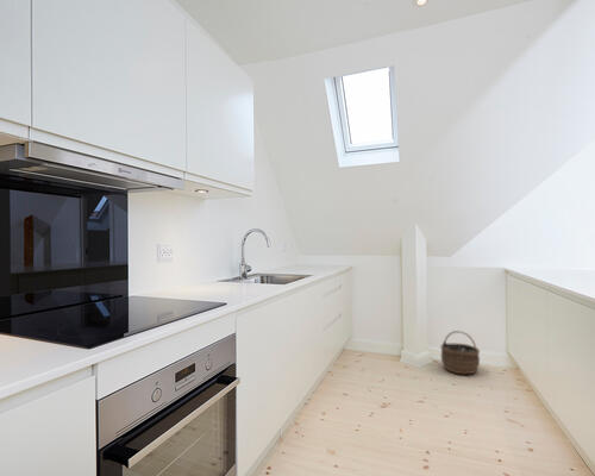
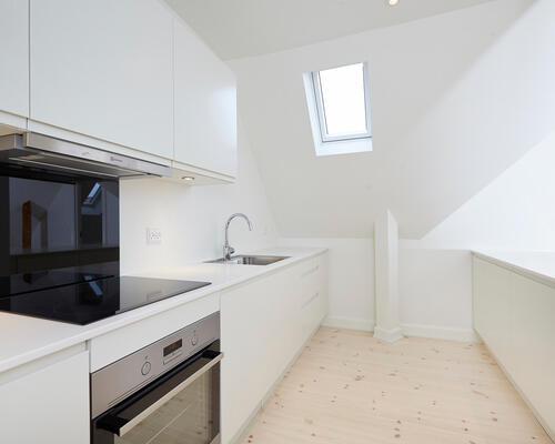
- wicker basket (459, 350)
